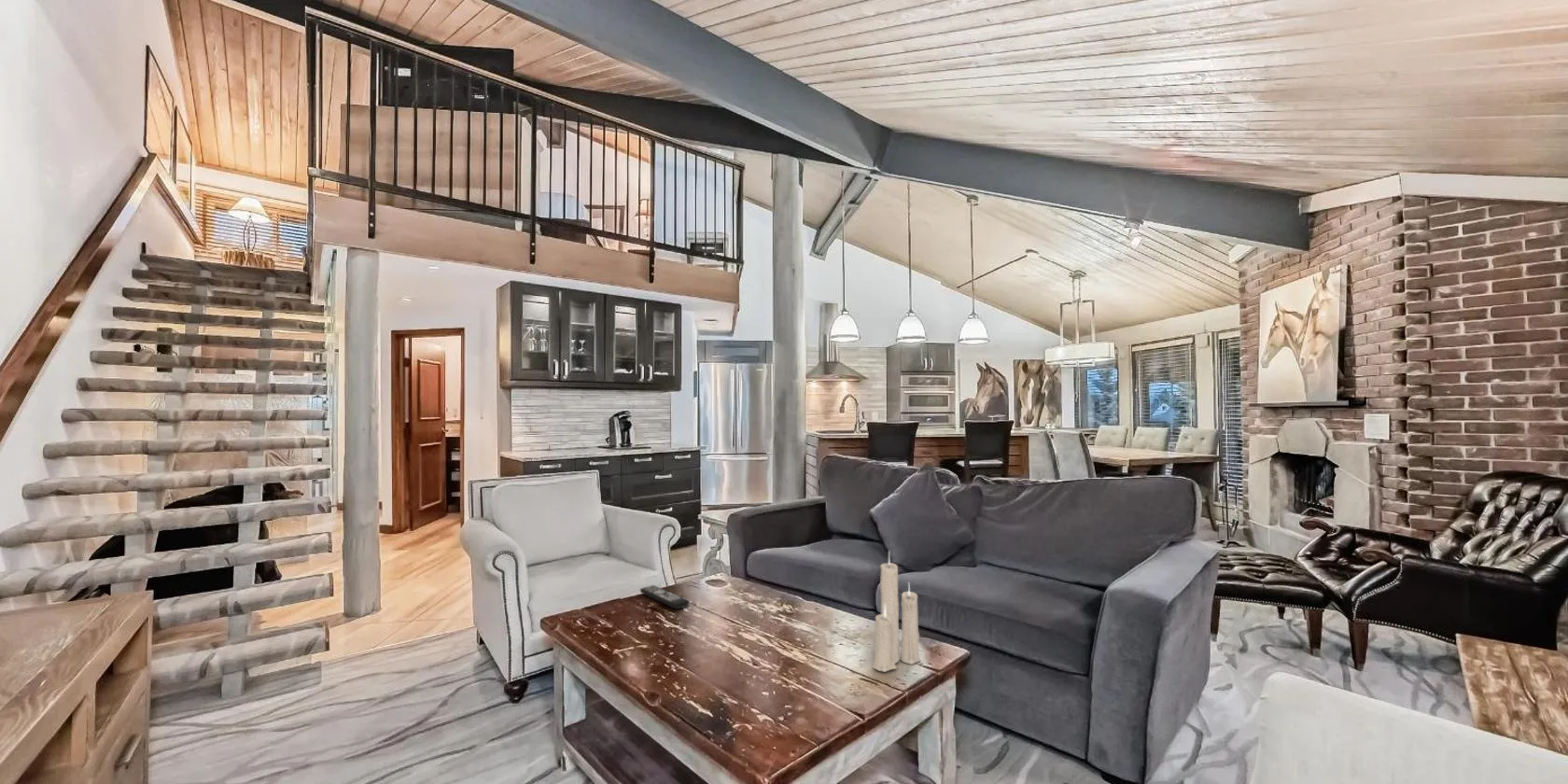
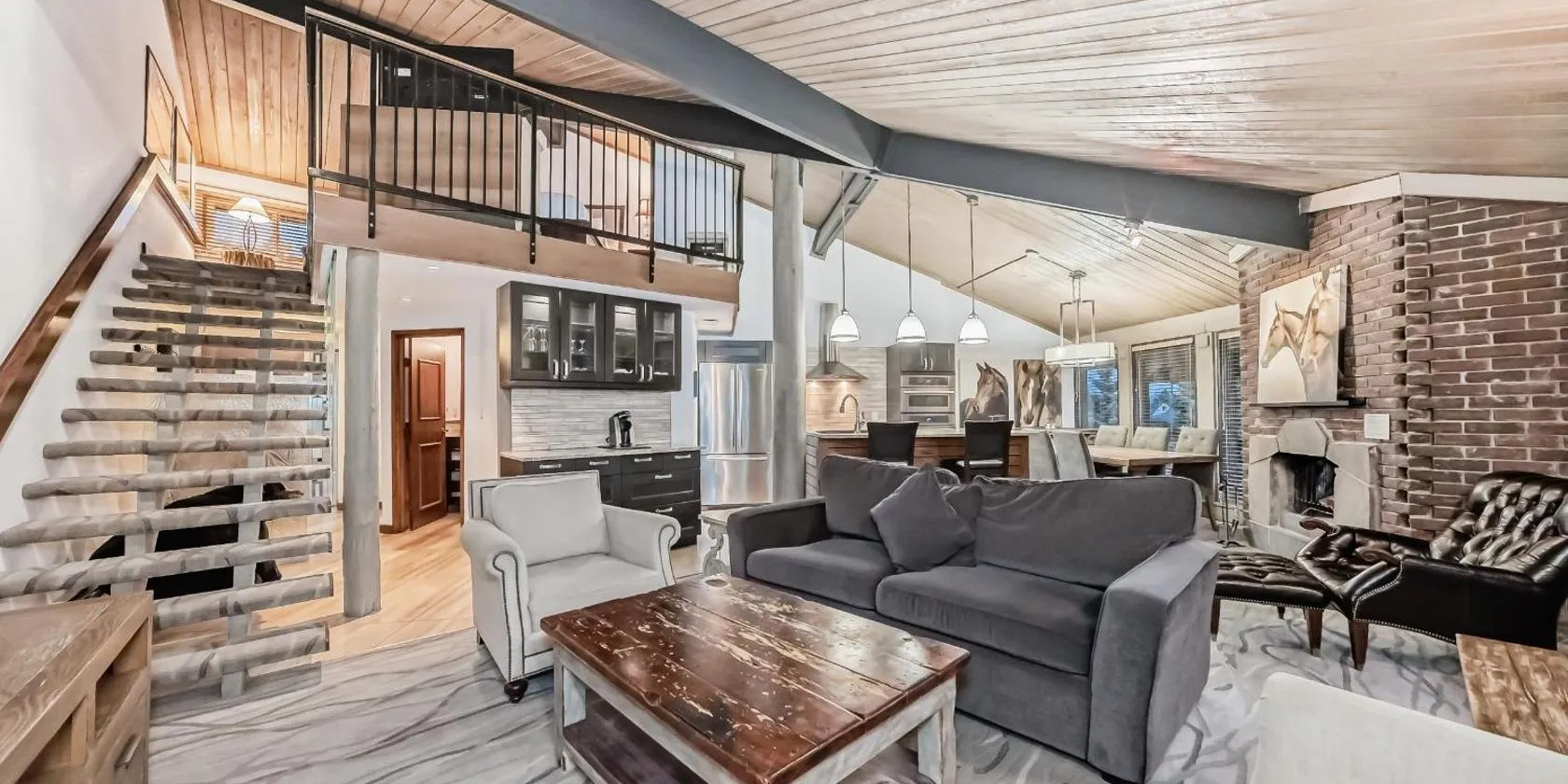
- candle (892, 604)
- remote control (664, 596)
